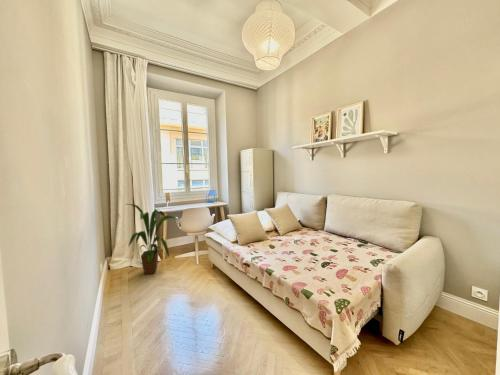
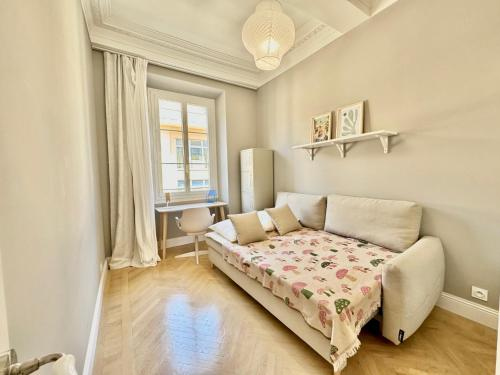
- house plant (155, 237)
